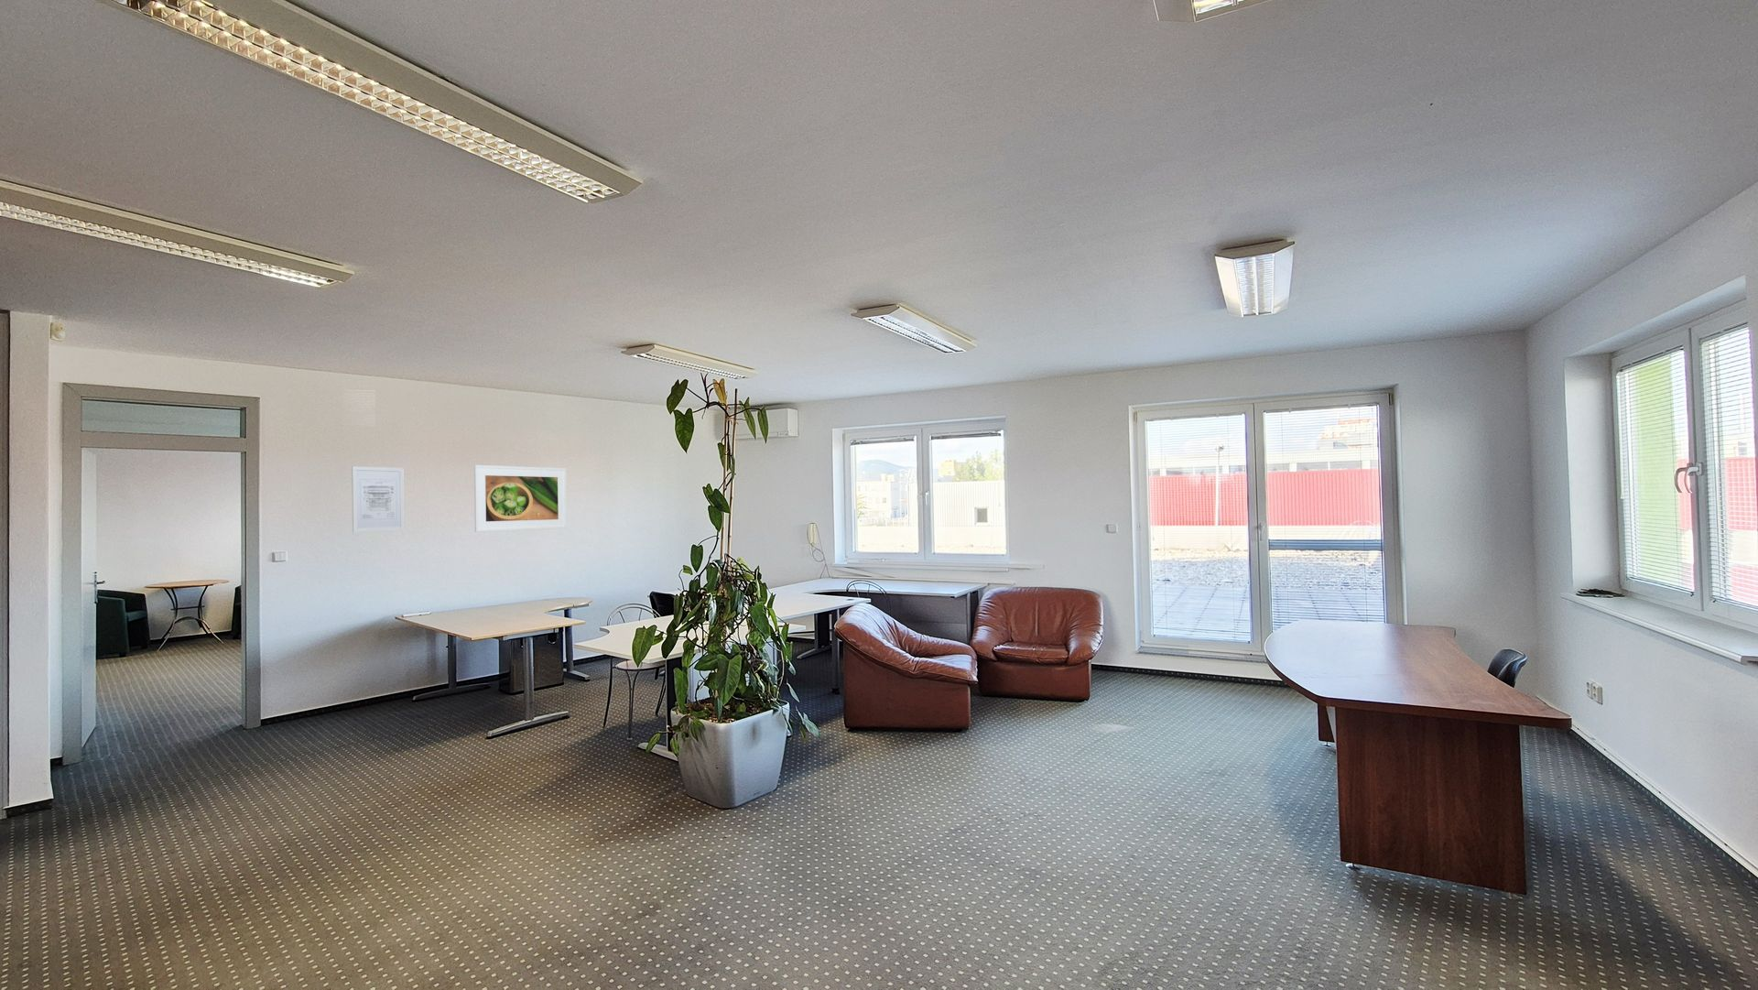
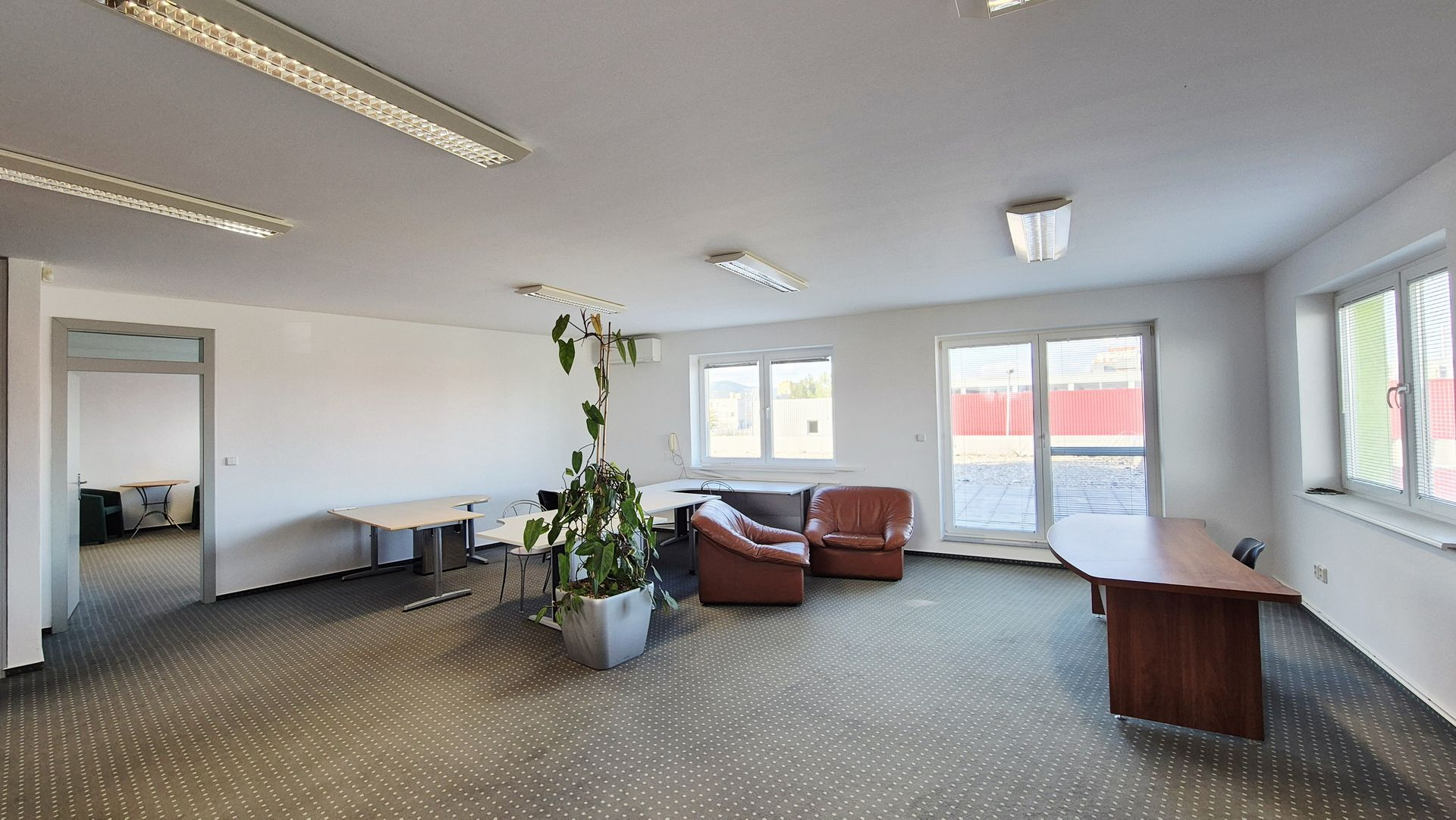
- wall art (378, 499)
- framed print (523, 499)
